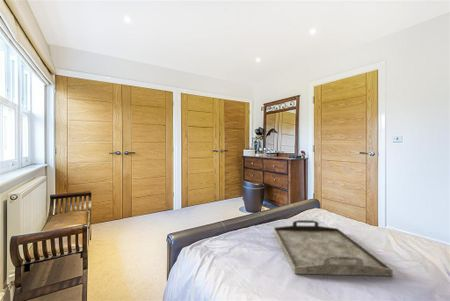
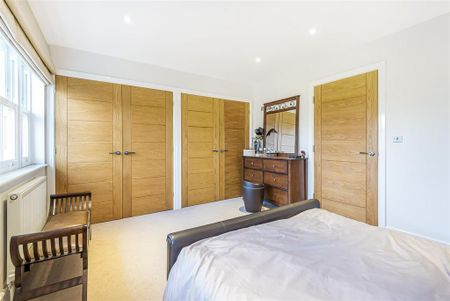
- serving tray (320, 241)
